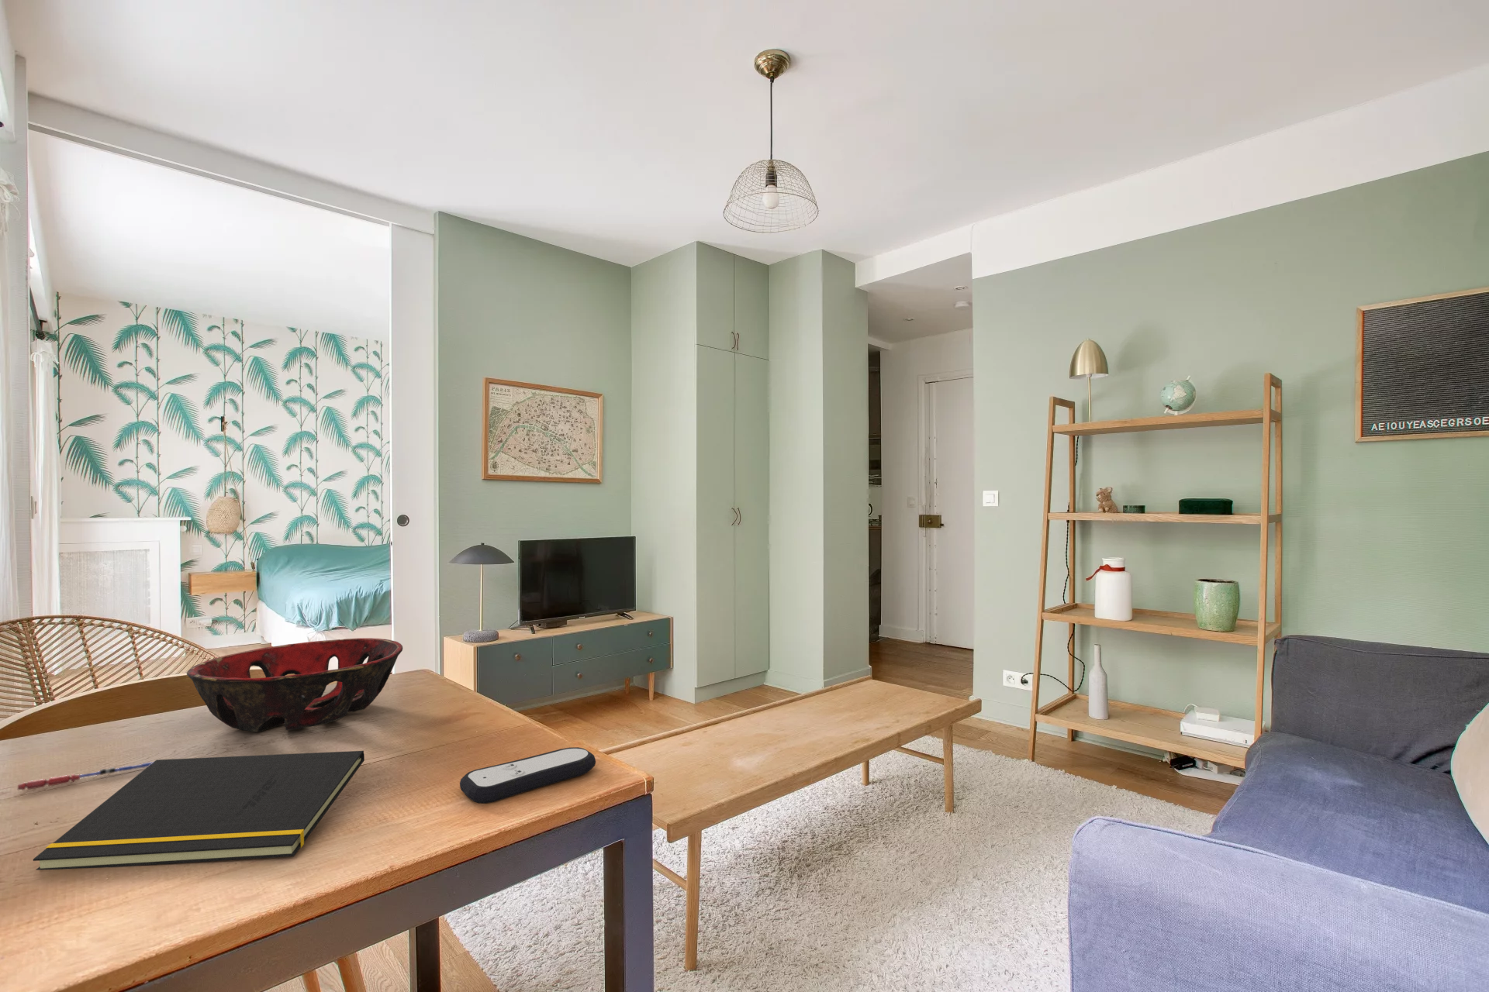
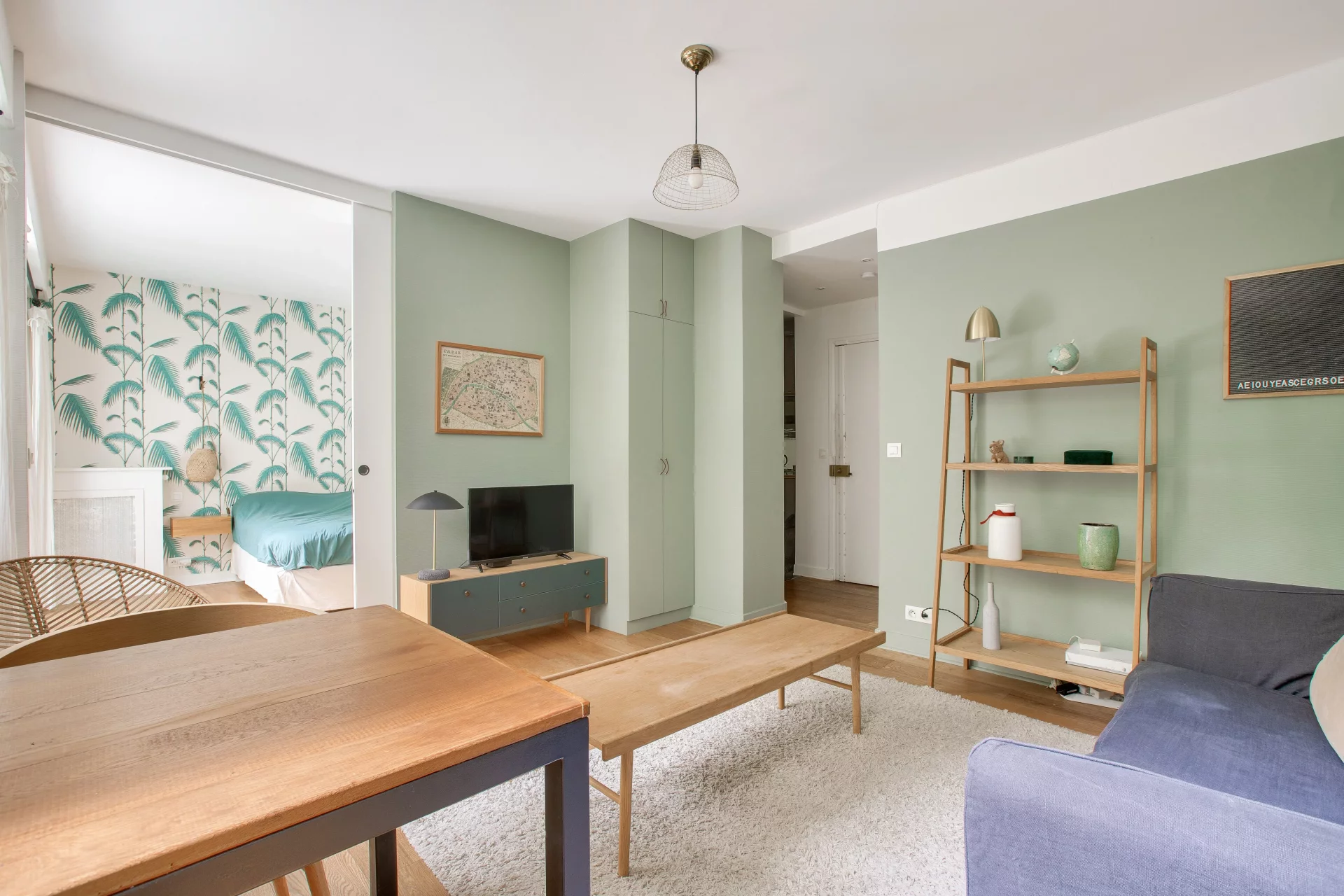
- pen (97, 772)
- decorative bowl (302, 684)
- notepad (219, 804)
- remote control (531, 771)
